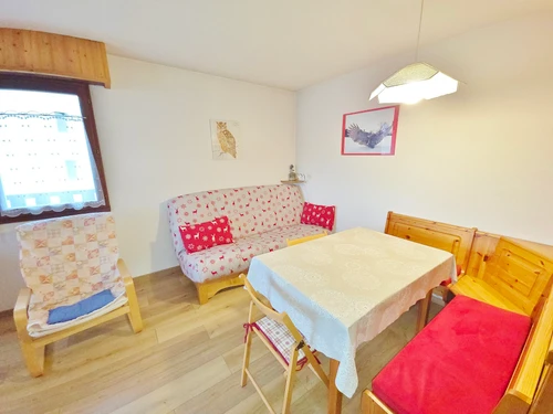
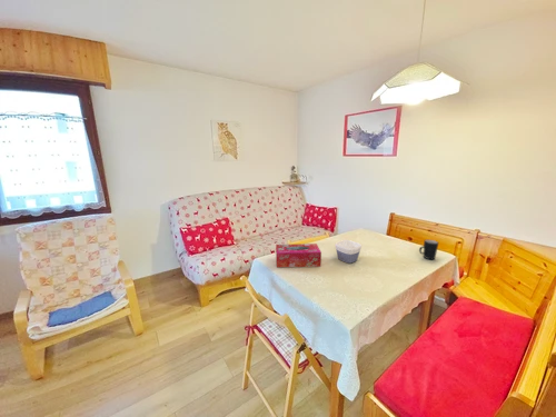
+ mug (427, 249)
+ tissue box (297, 255)
+ bowl (347, 251)
